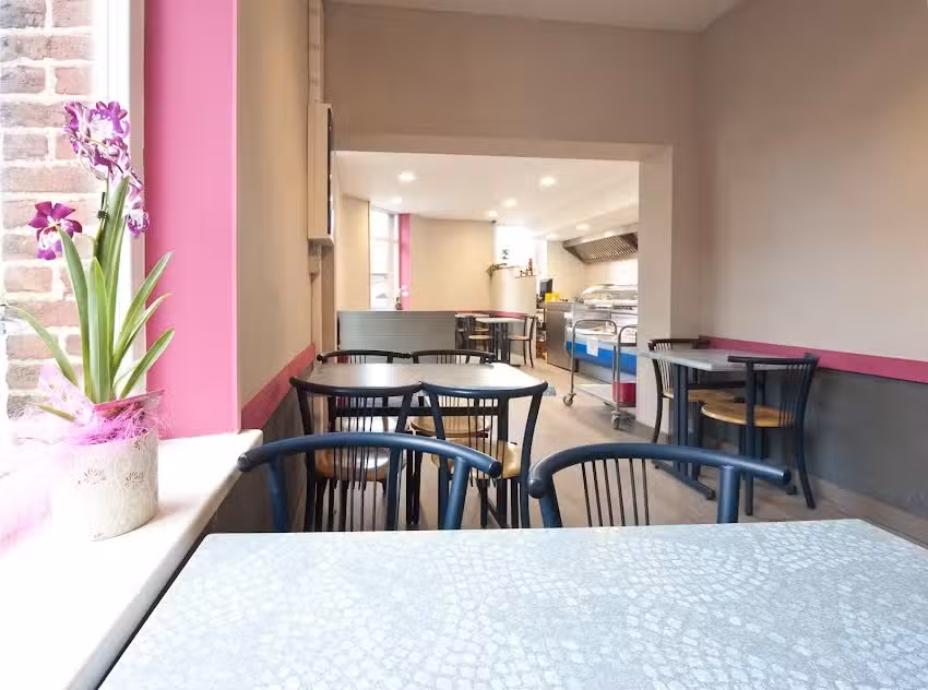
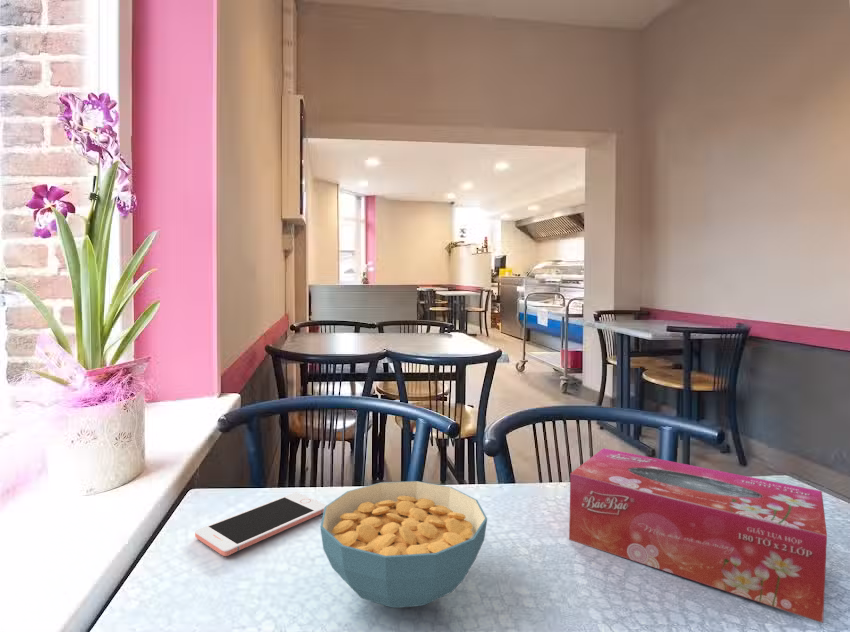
+ tissue box (689, 516)
+ cell phone (265, 520)
+ cereal bowl (403, 551)
